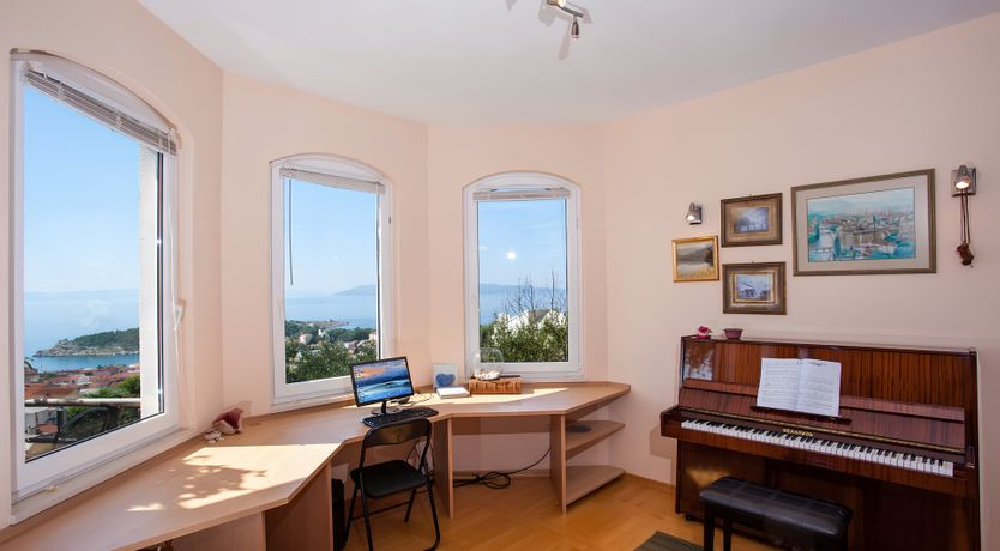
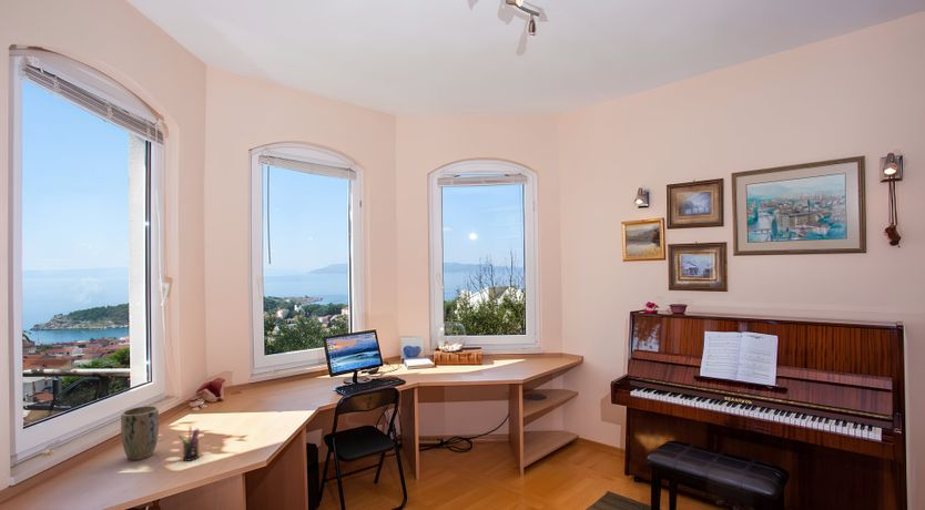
+ plant pot (140, 432)
+ pen holder (189, 443)
